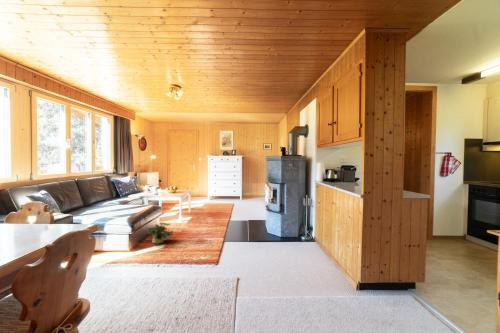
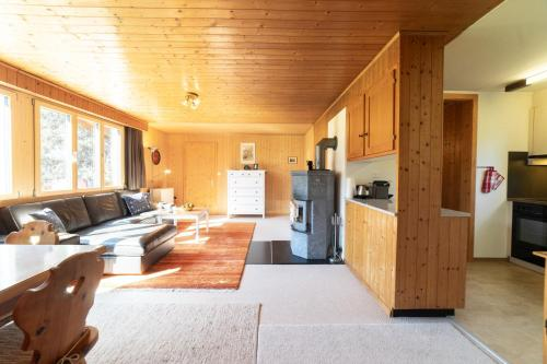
- potted plant (160, 231)
